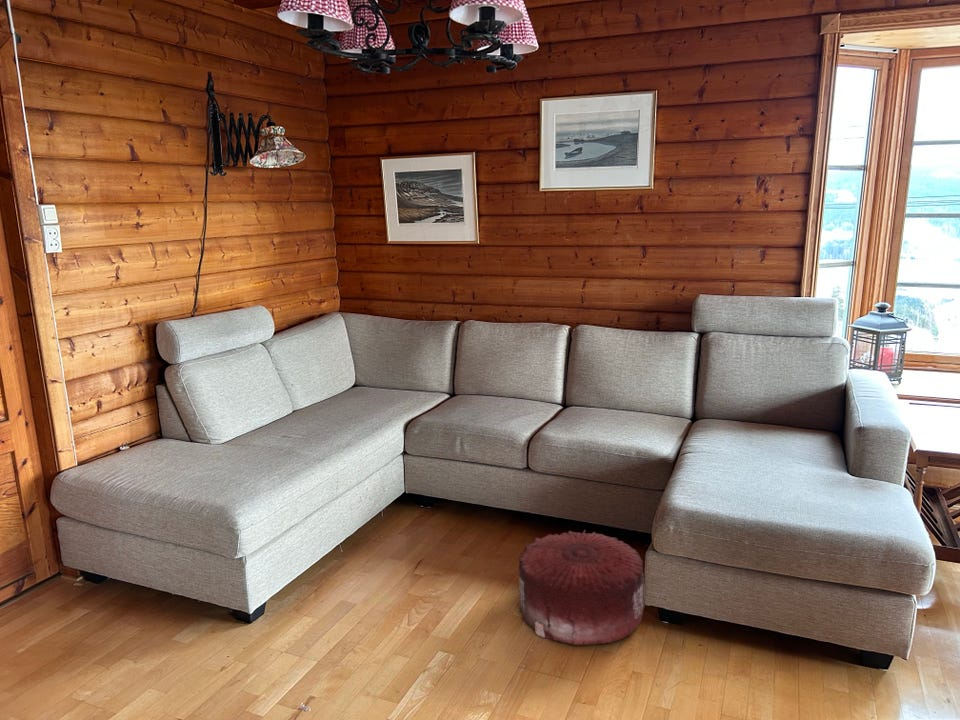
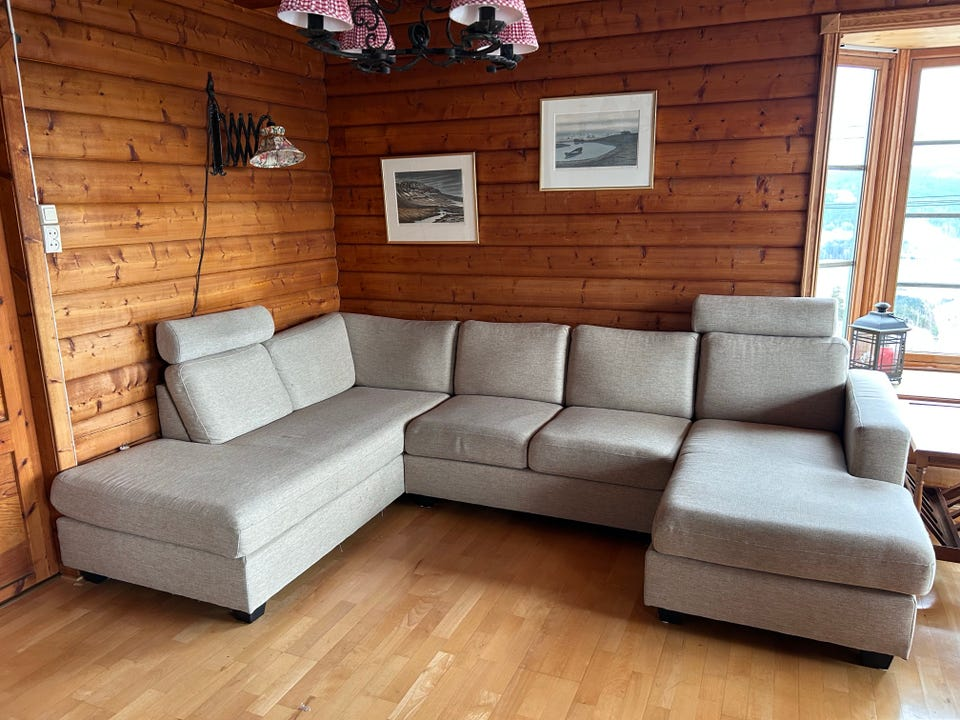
- pouf (580, 580)
